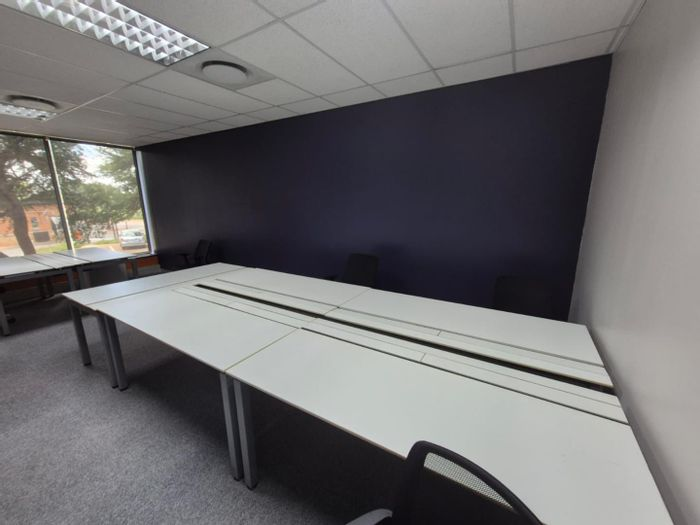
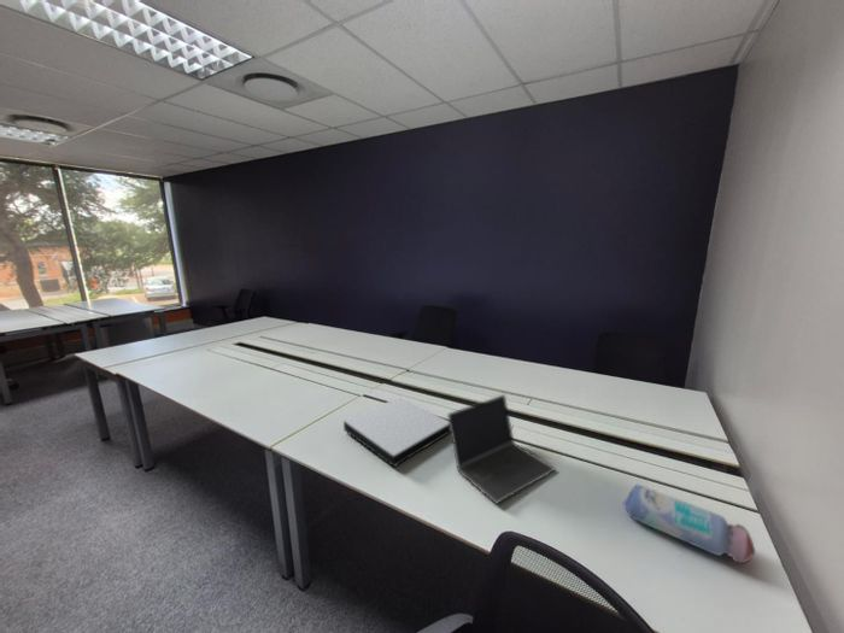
+ book (397, 426)
+ laptop computer (500, 441)
+ water bottle (684, 520)
